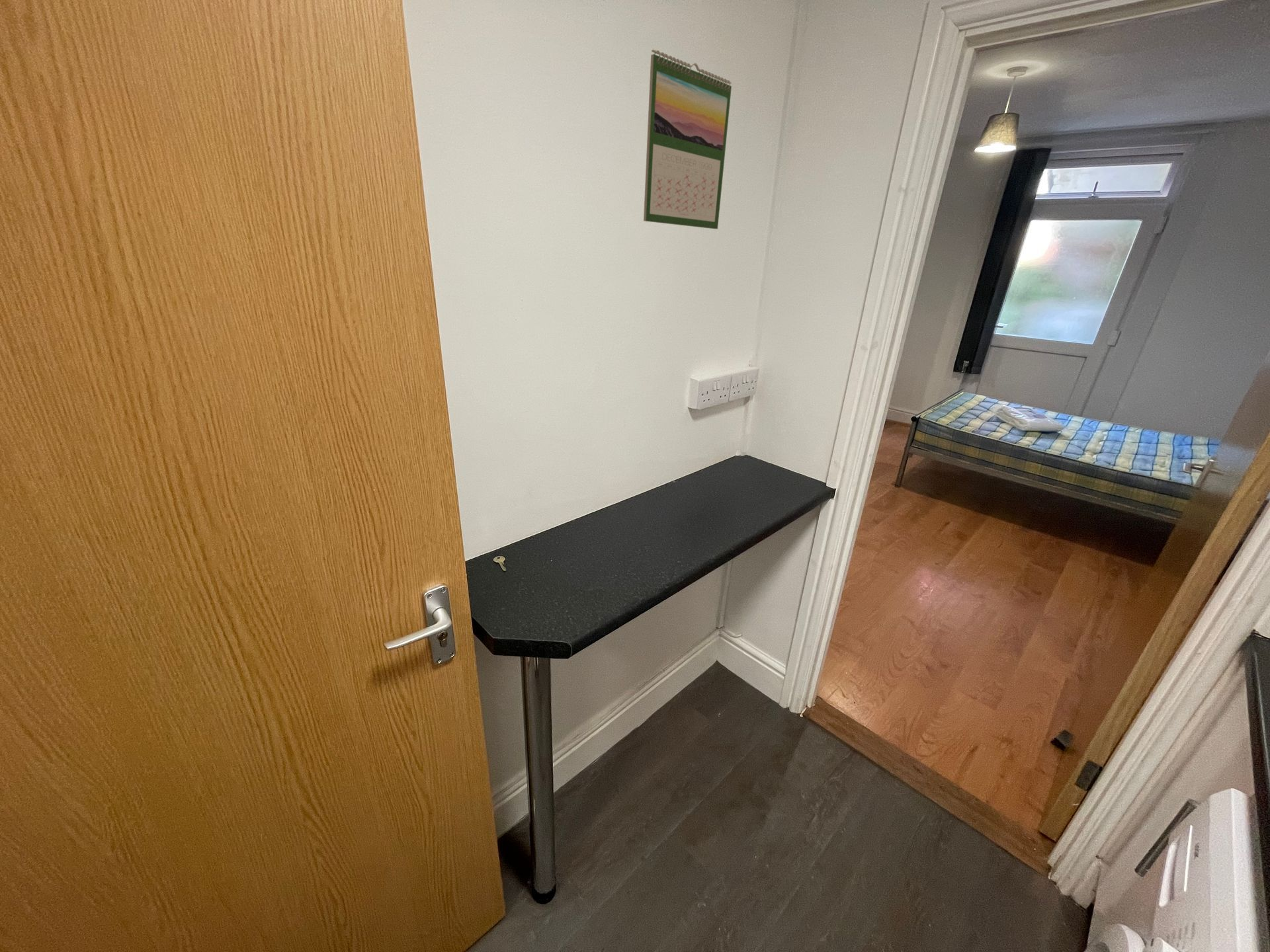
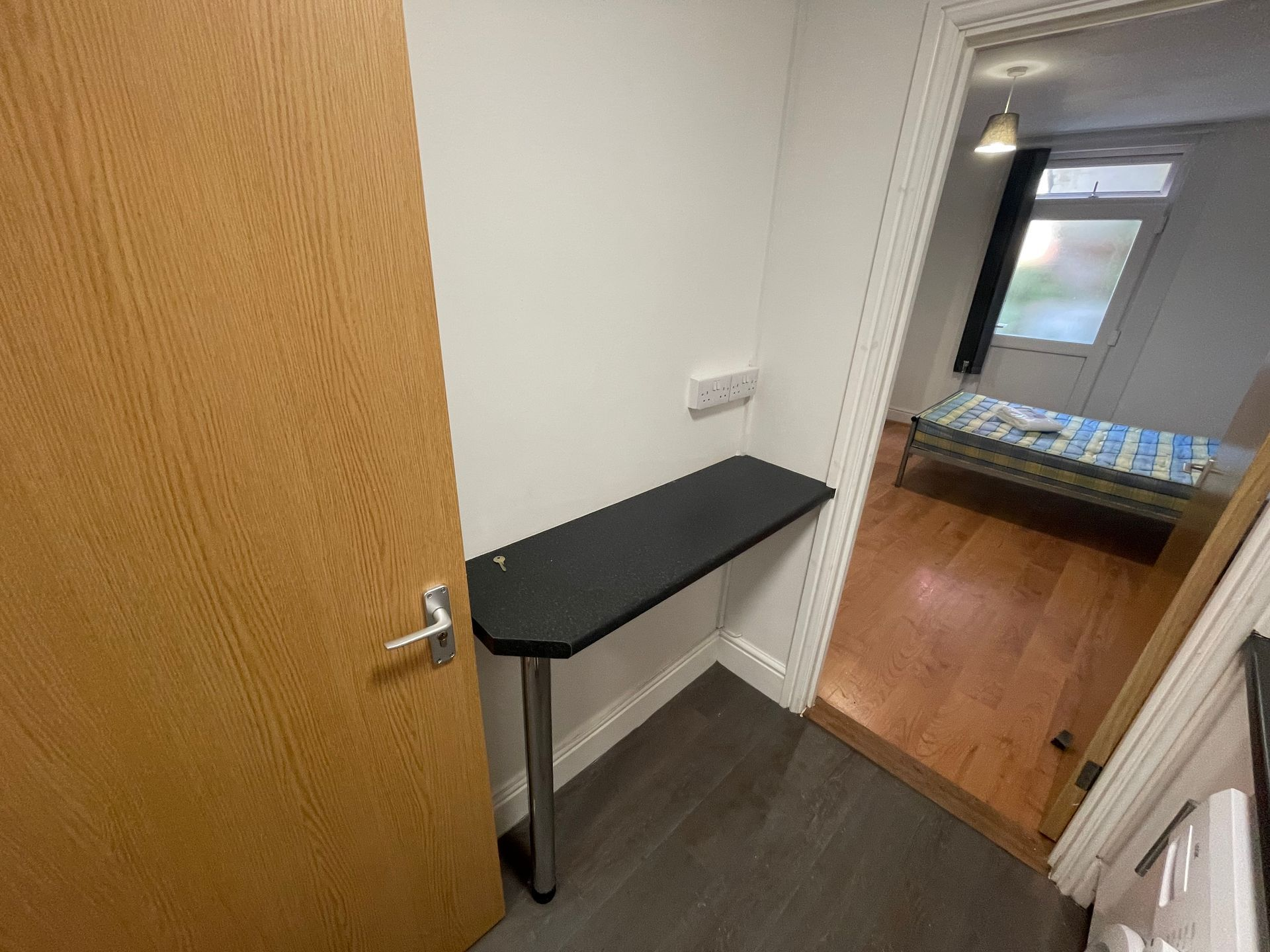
- calendar (689, 148)
